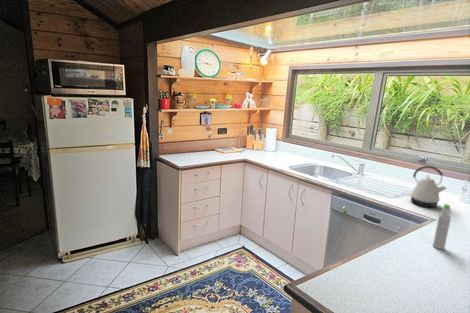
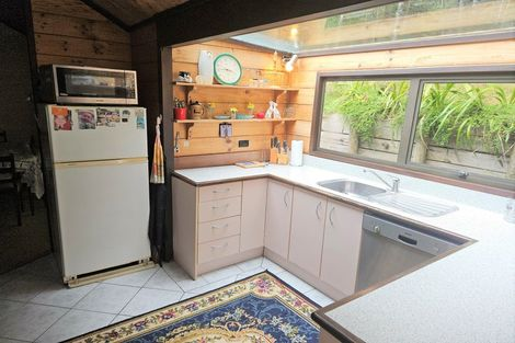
- bottle (442, 226)
- kettle (427, 185)
